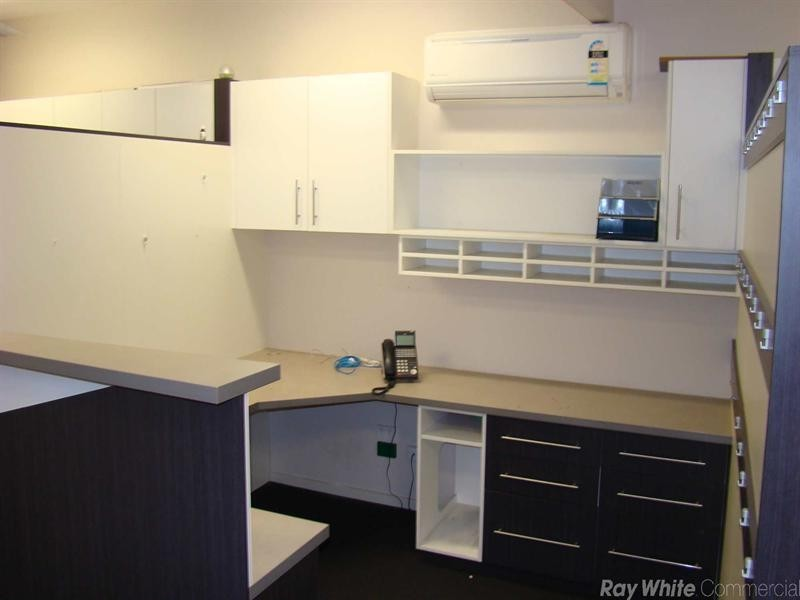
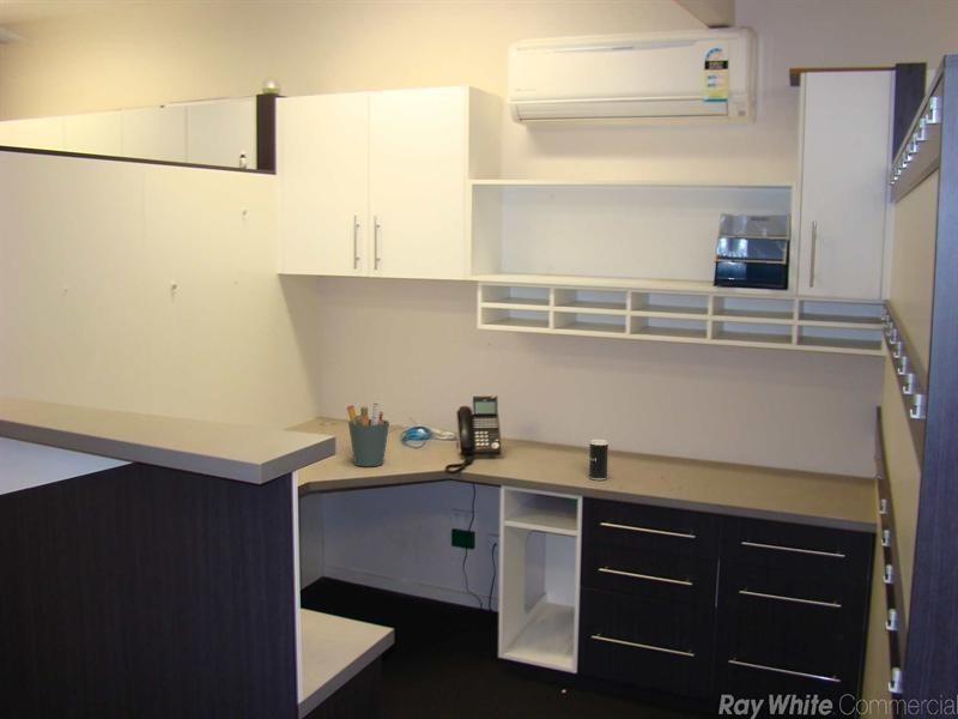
+ beverage can (598, 459)
+ pen holder (368, 431)
